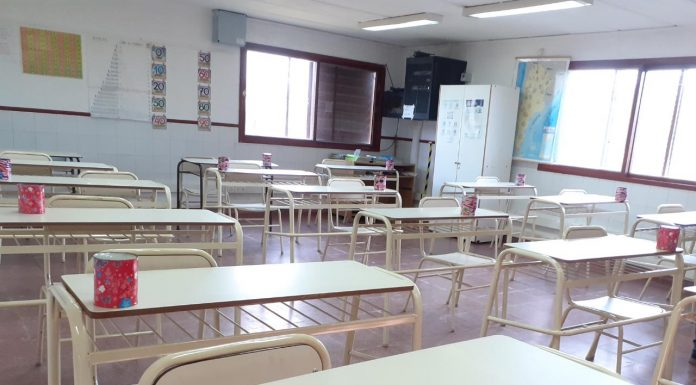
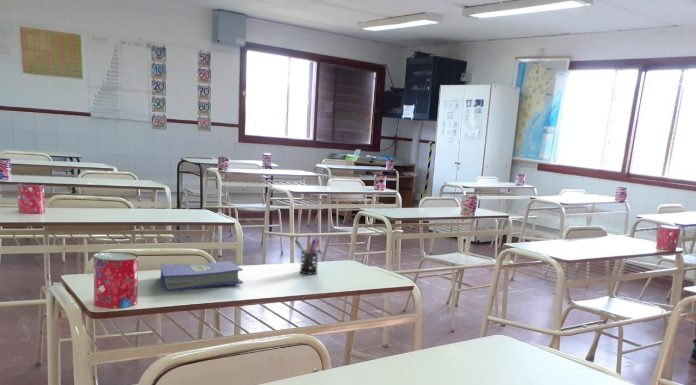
+ hardcover book (199, 273)
+ pen holder (307, 254)
